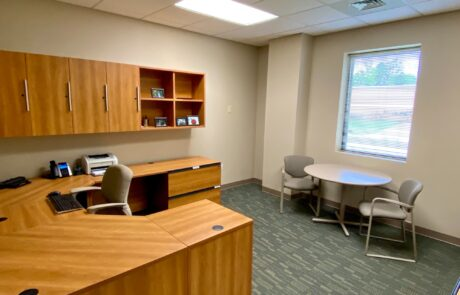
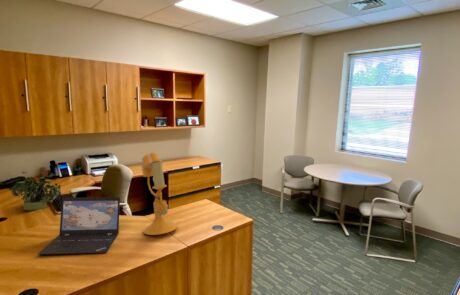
+ desk lamp (157, 191)
+ potted plant (36, 188)
+ laptop (82, 224)
